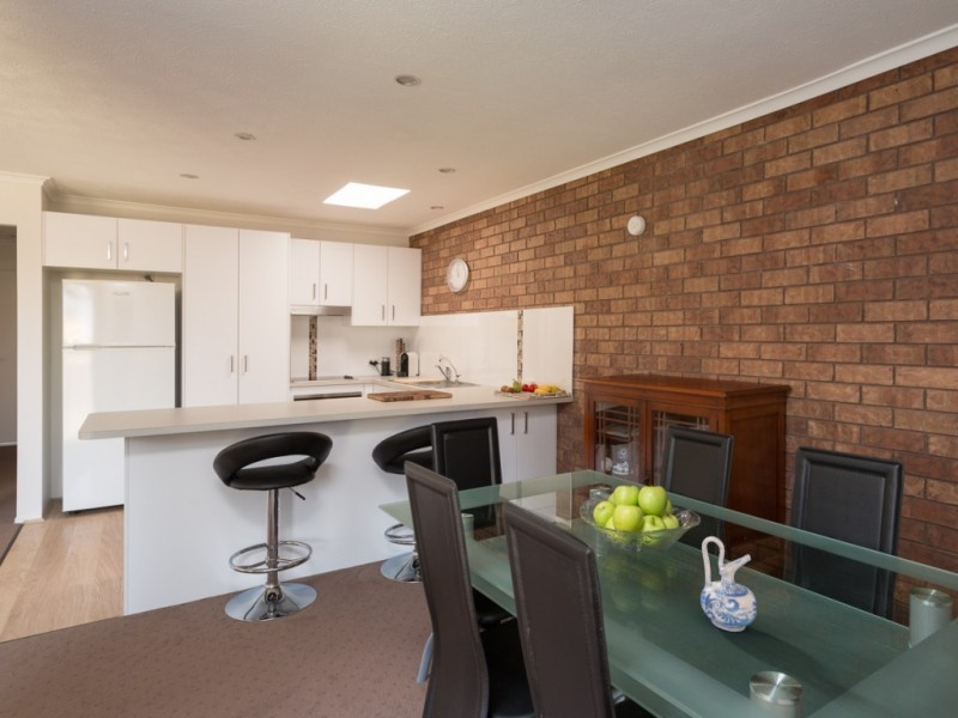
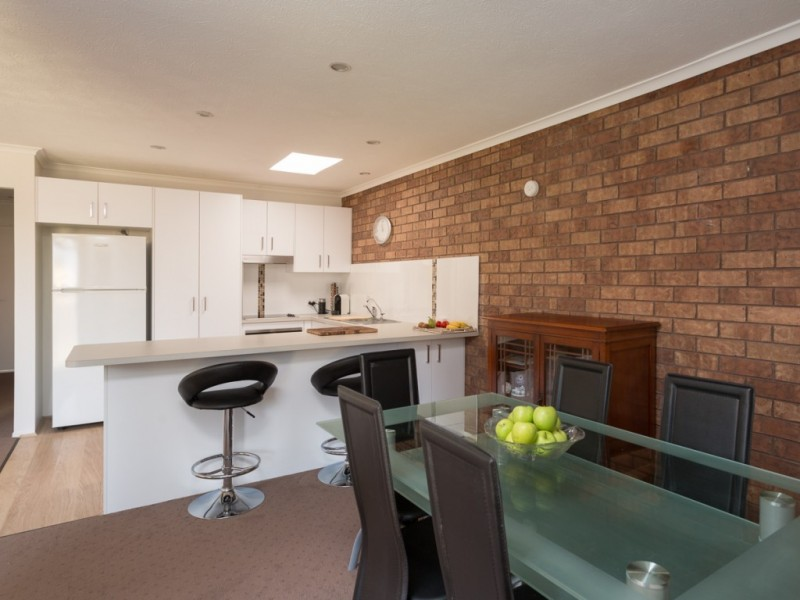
- ceramic pitcher (728, 582)
